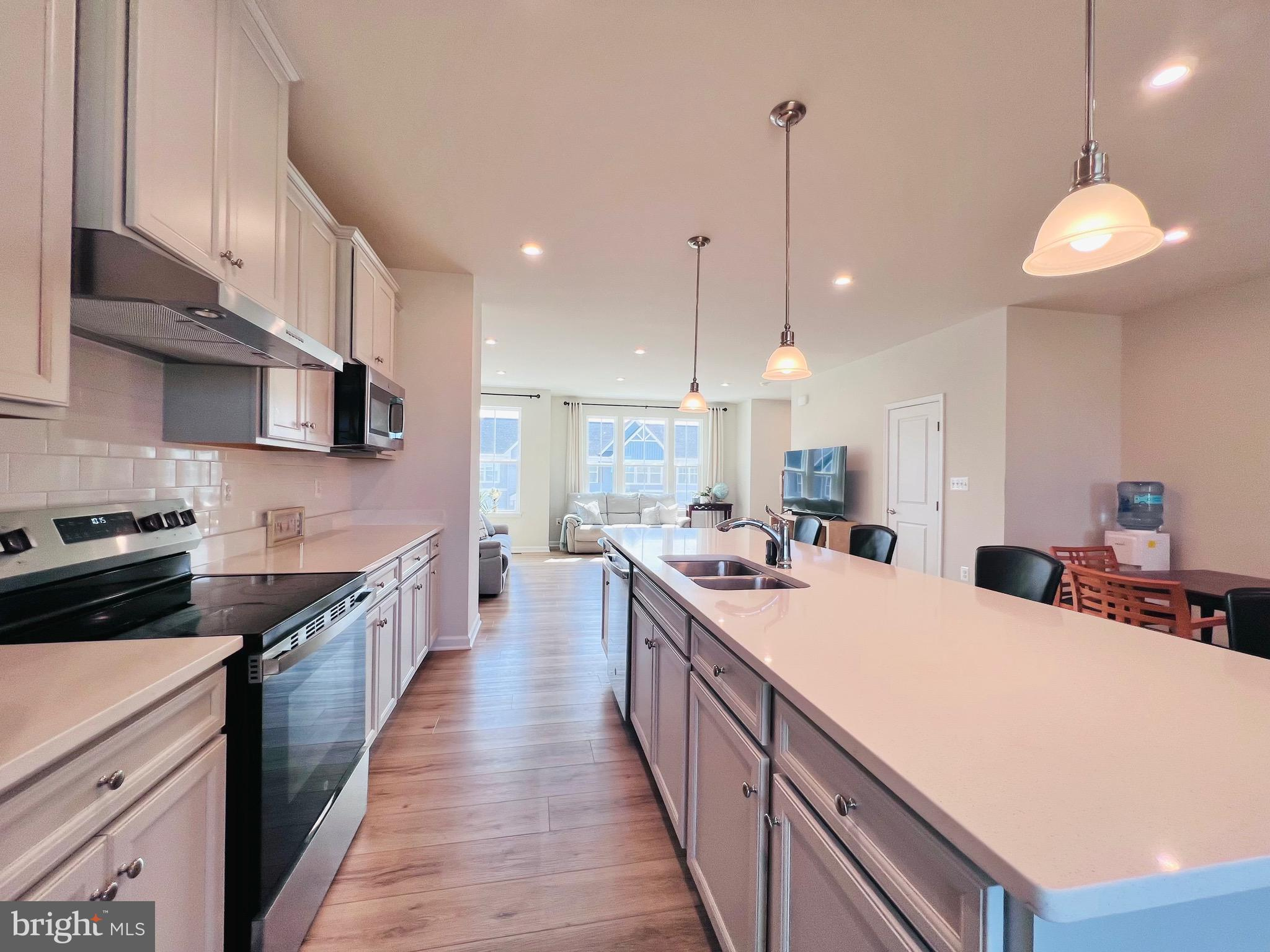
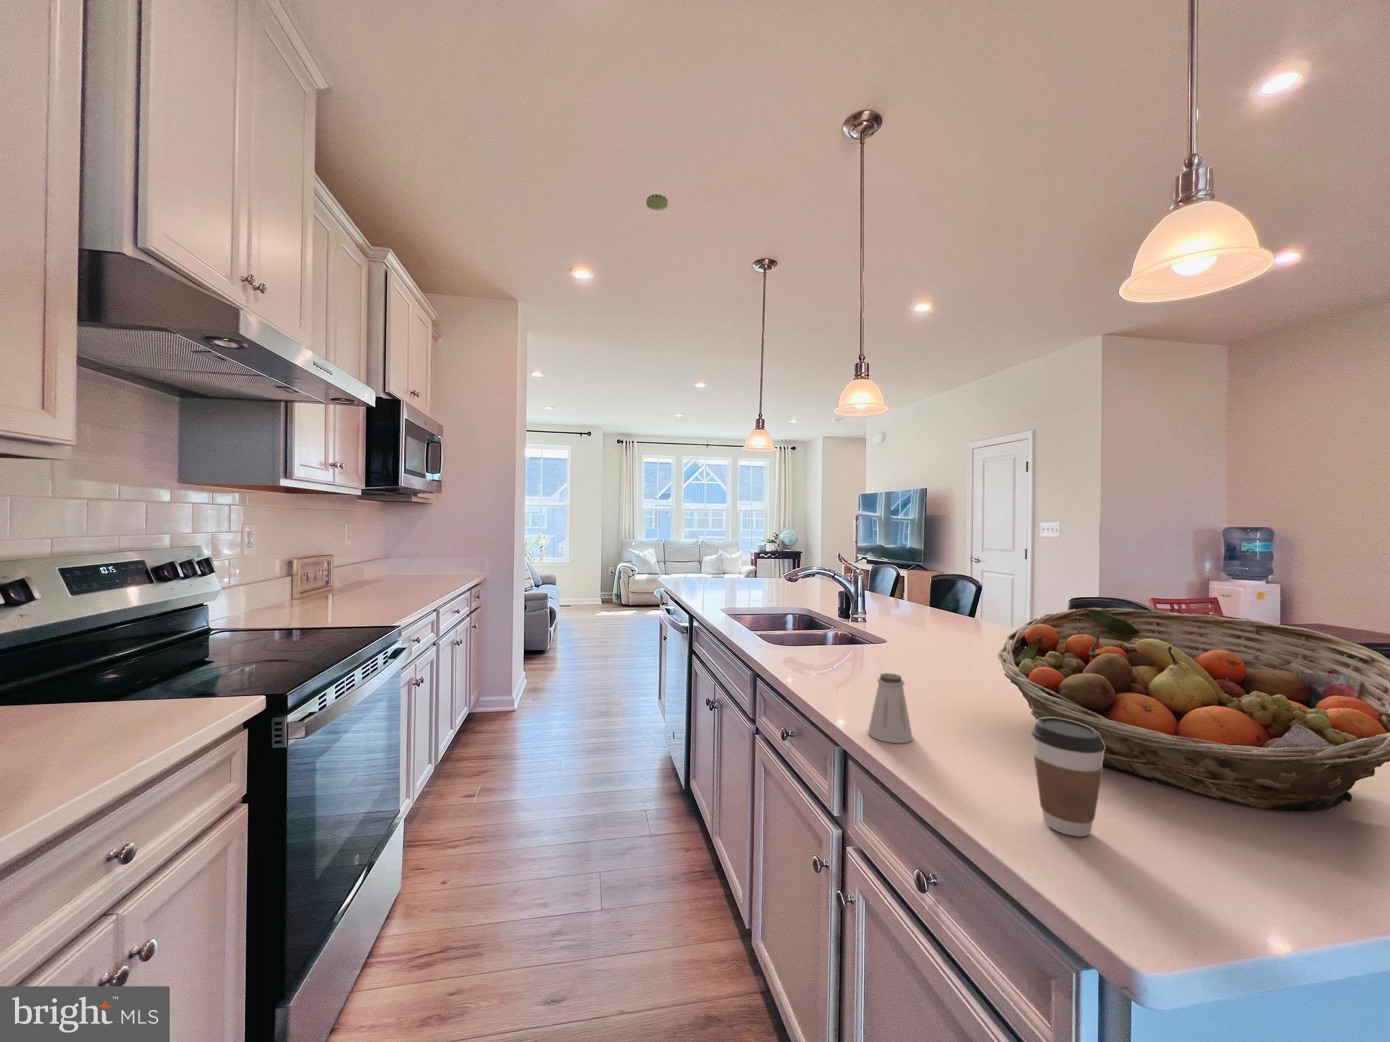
+ fruit basket (1174, 690)
+ saltshaker (890, 705)
+ smoke detector (657, 201)
+ coffee cup (1067, 775)
